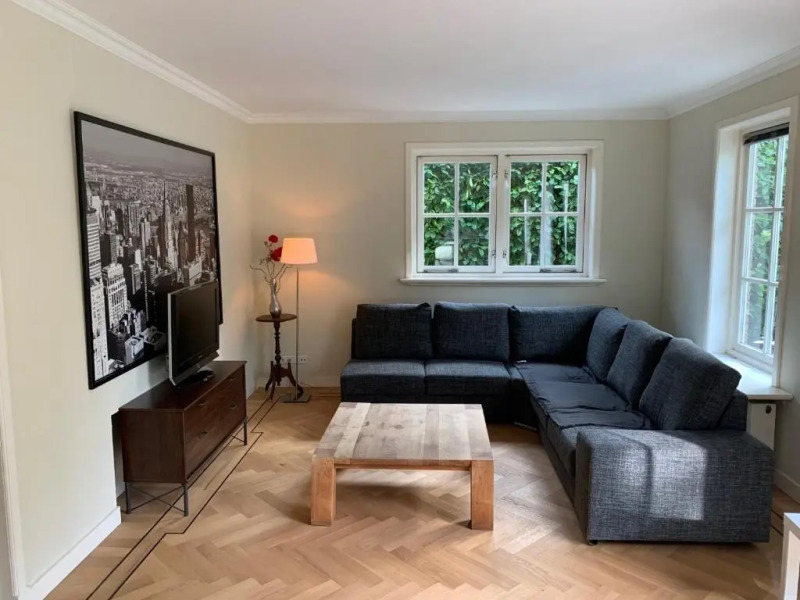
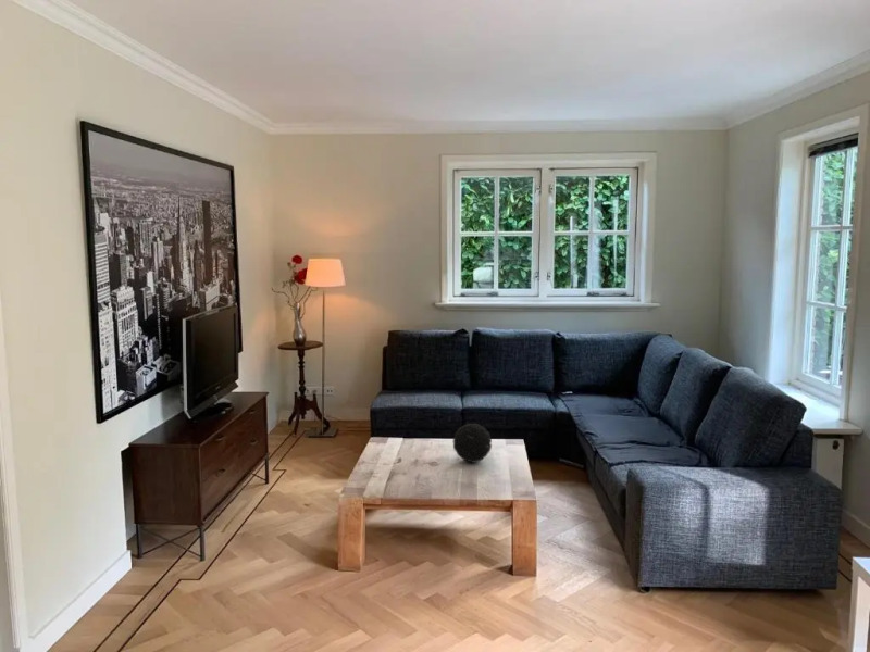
+ decorative orb (472, 442)
